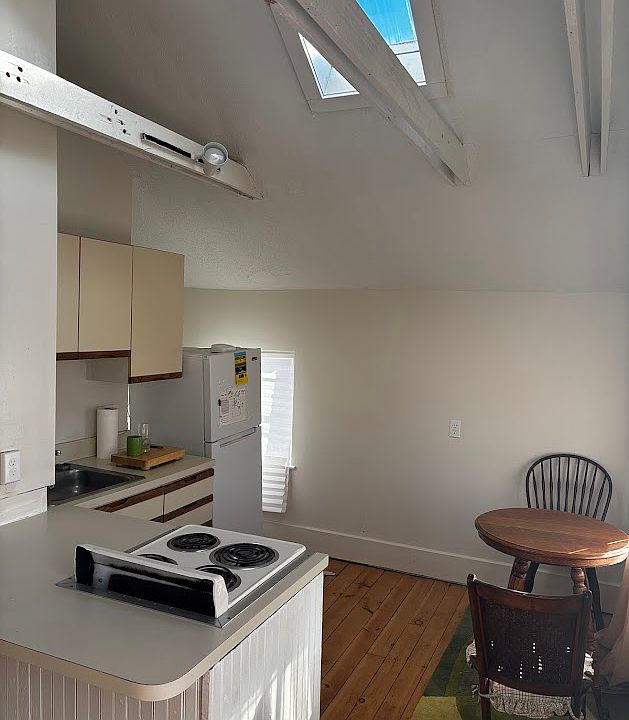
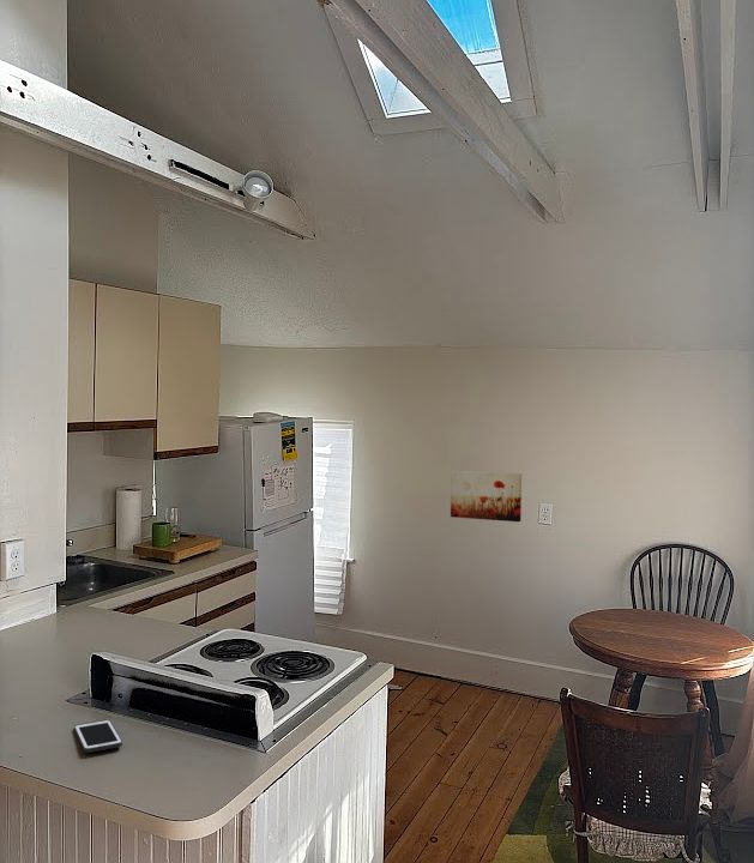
+ cell phone (97, 735)
+ wall art (484, 495)
